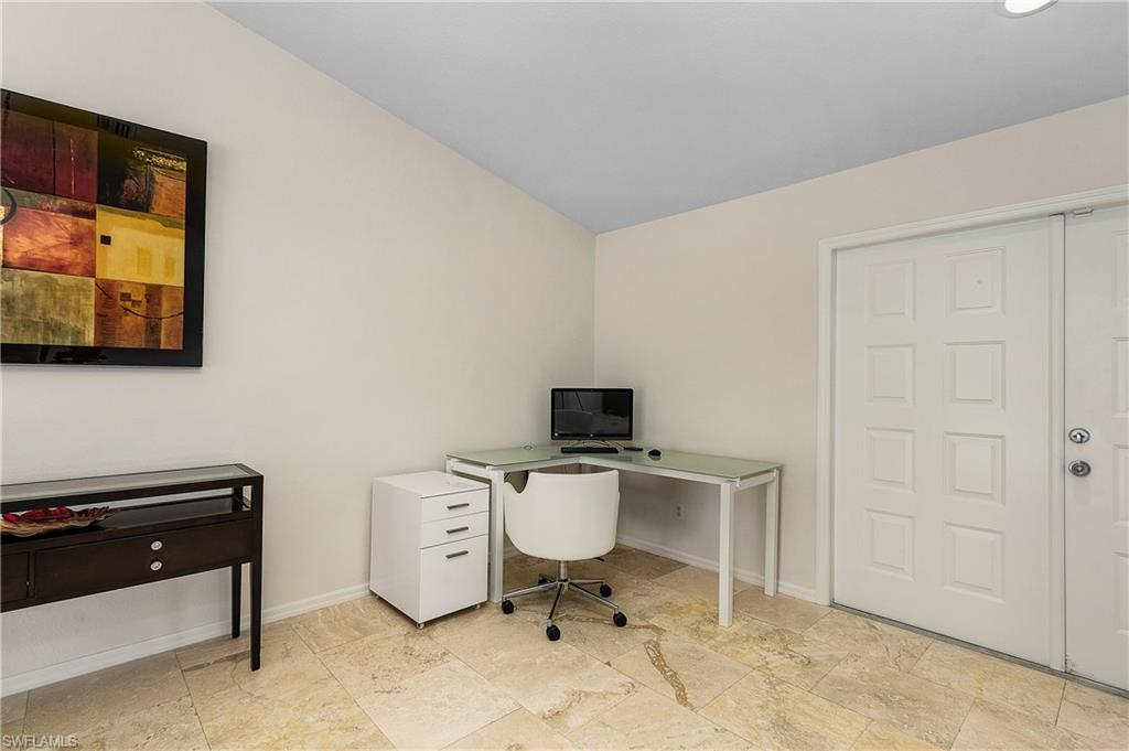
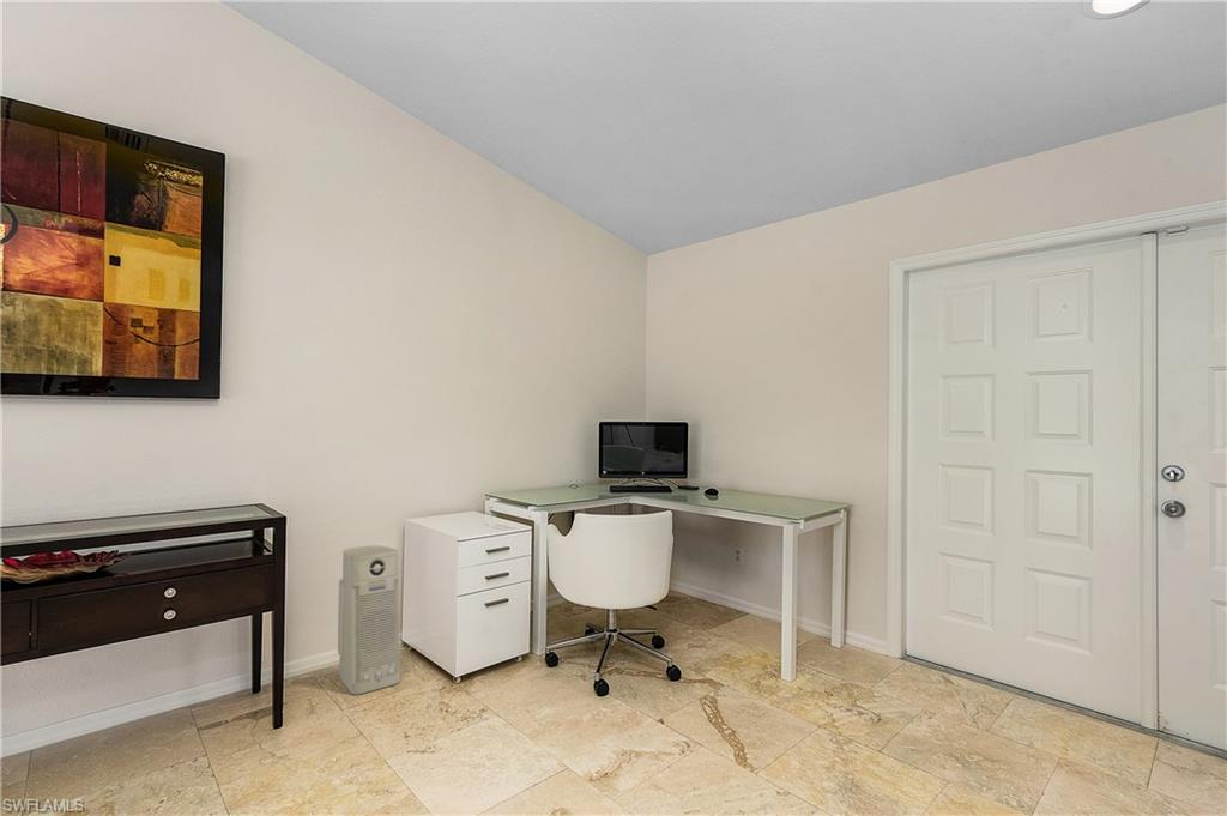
+ air purifier (367, 612)
